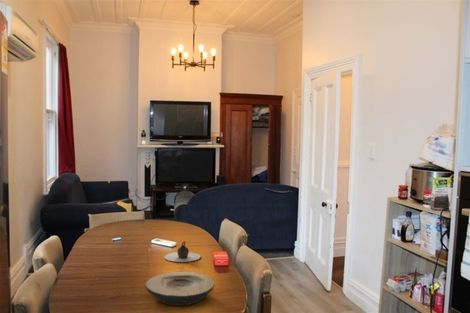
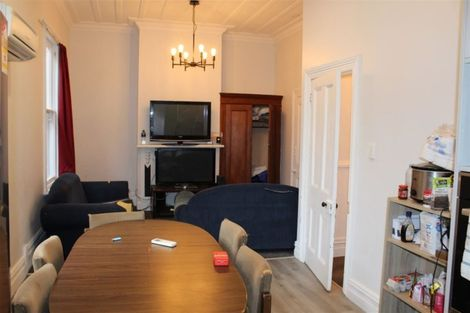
- plate (180, 290)
- teapot (182, 248)
